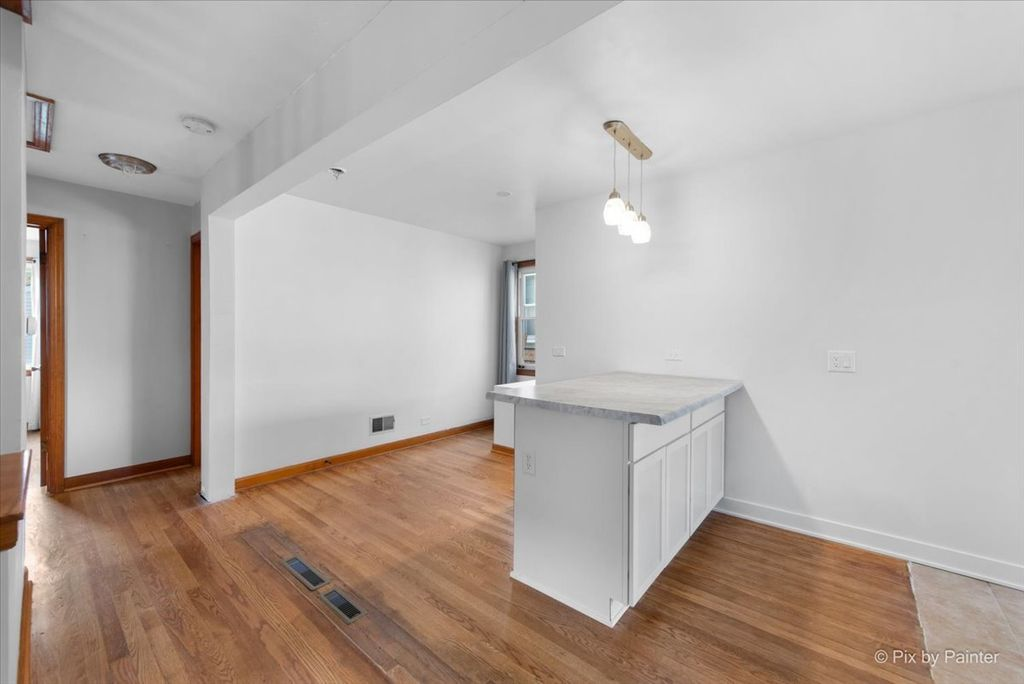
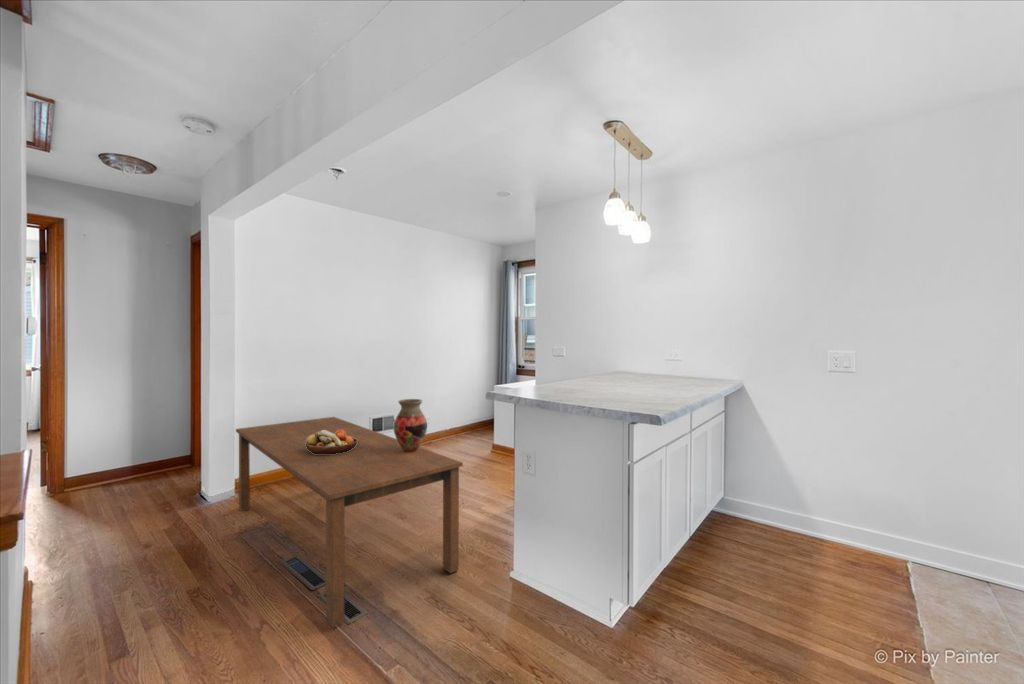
+ vase (410, 425)
+ fruit bowl (332, 439)
+ dining table (332, 489)
